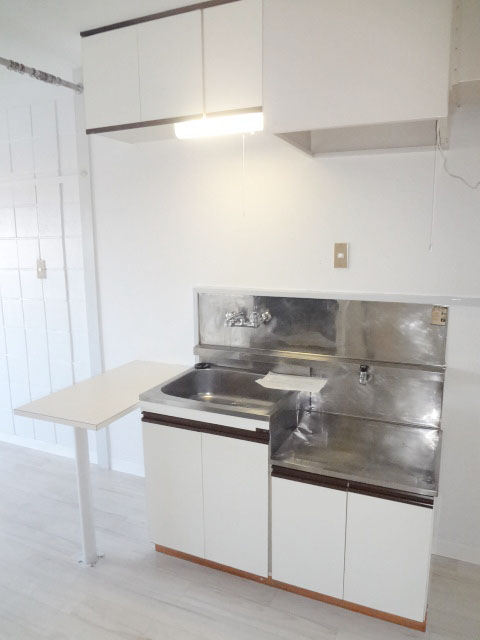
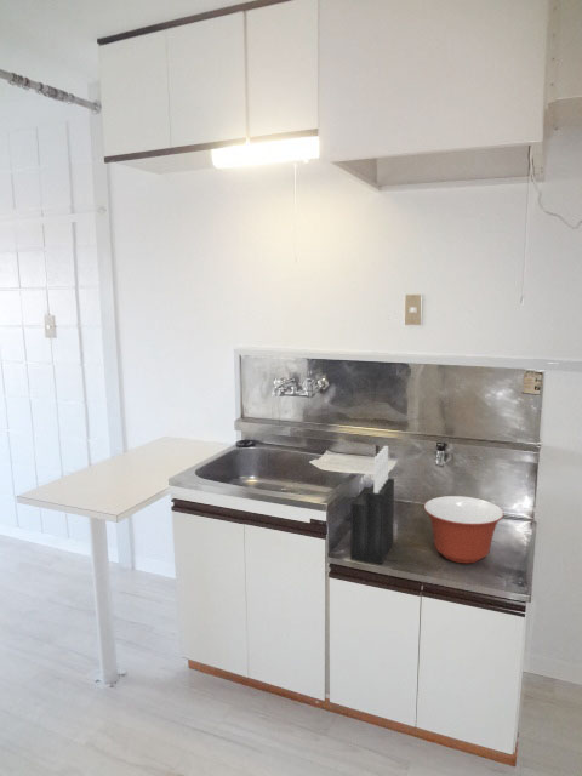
+ mixing bowl (462, 531)
+ knife block (370, 501)
